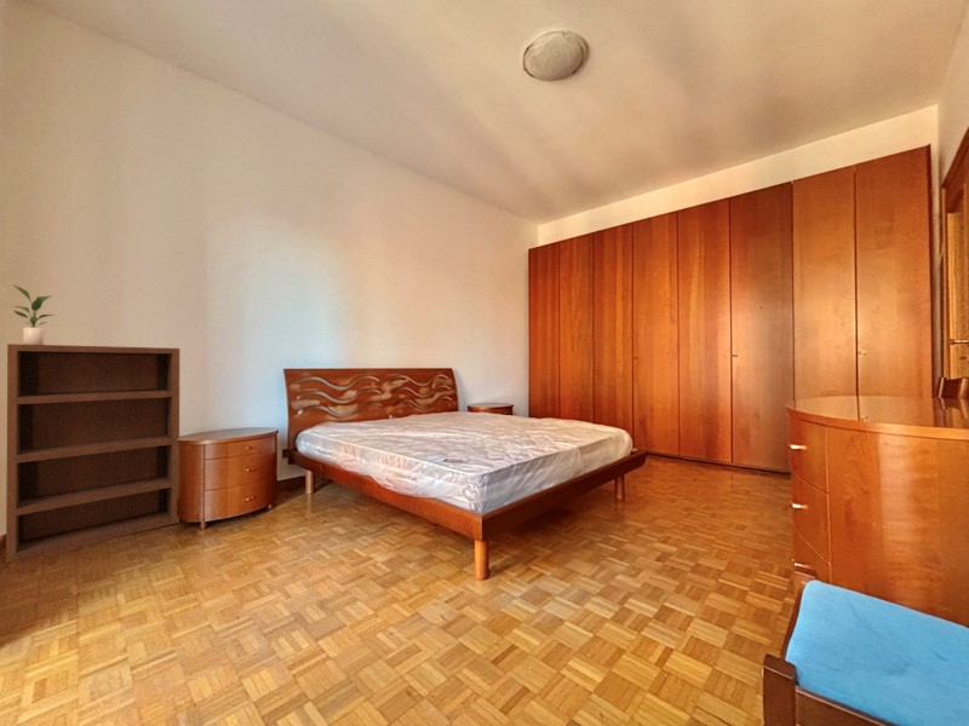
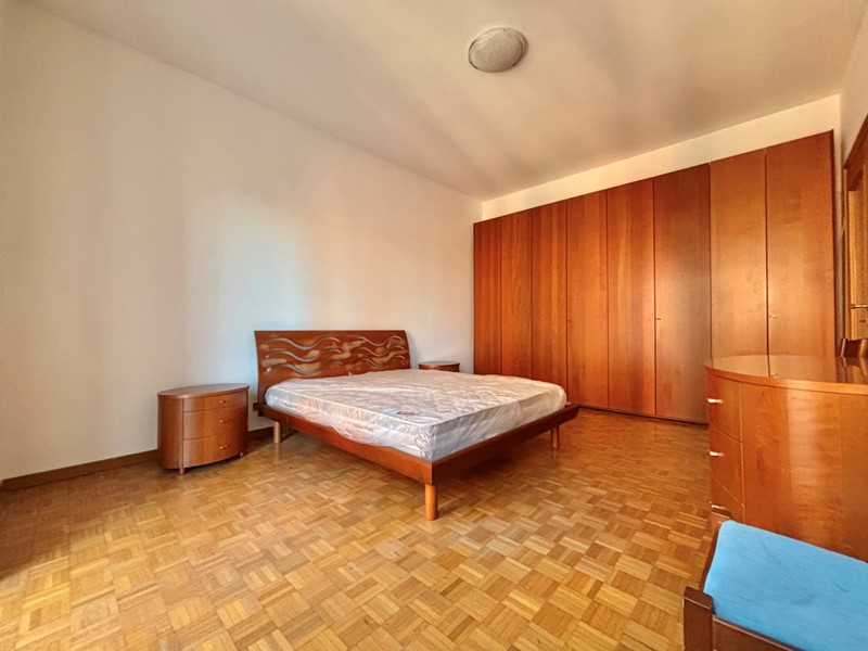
- bookcase (102, 440)
- potted plant (34, 315)
